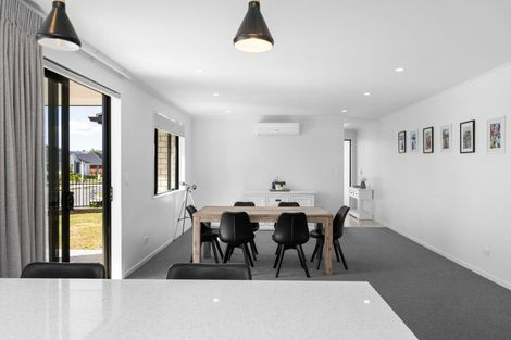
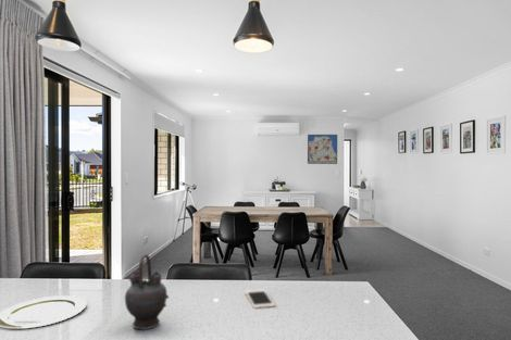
+ wall art (322, 149)
+ teapot (148, 288)
+ cell phone (259, 298)
+ plate (42, 311)
